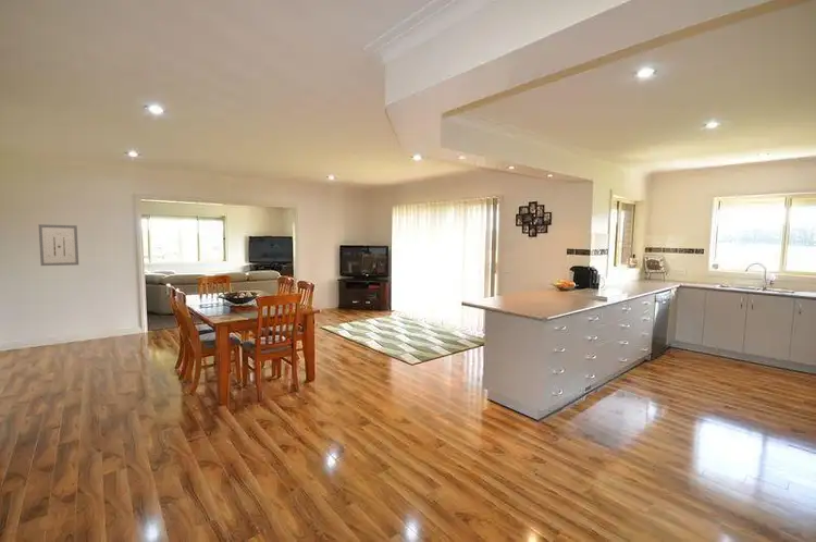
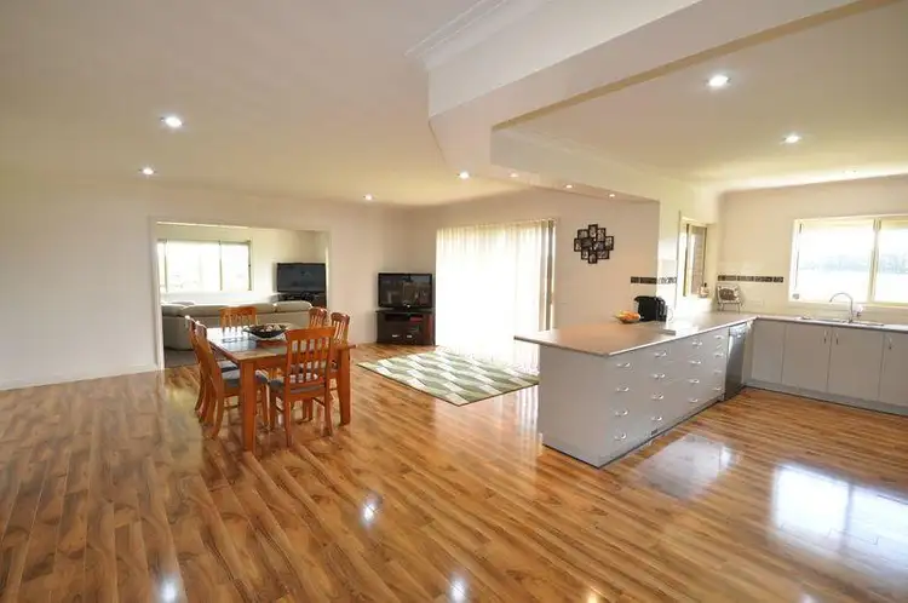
- wall art (59, 245)
